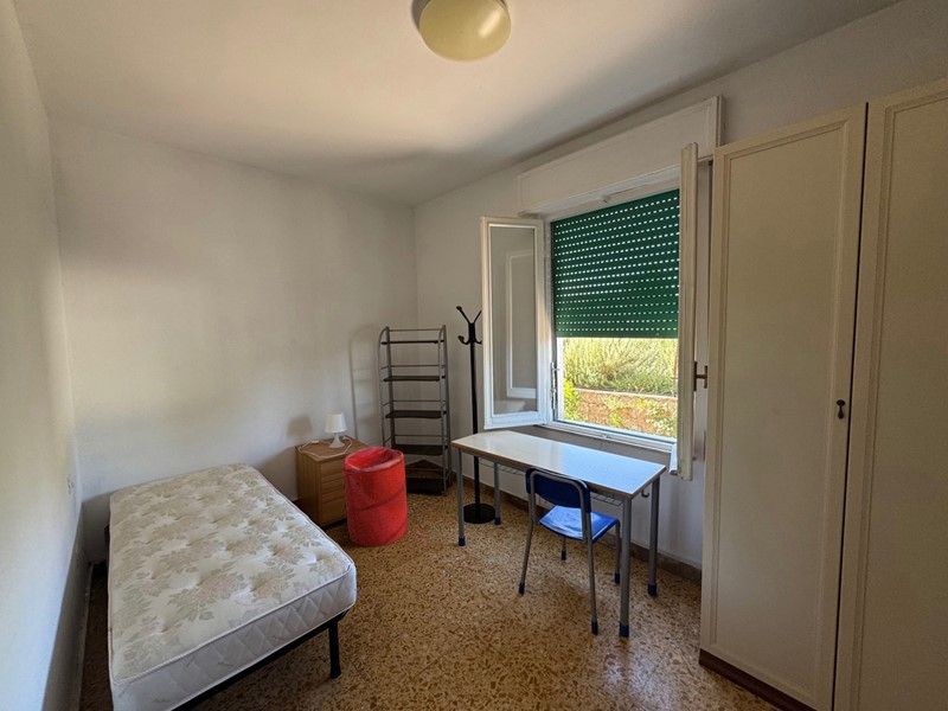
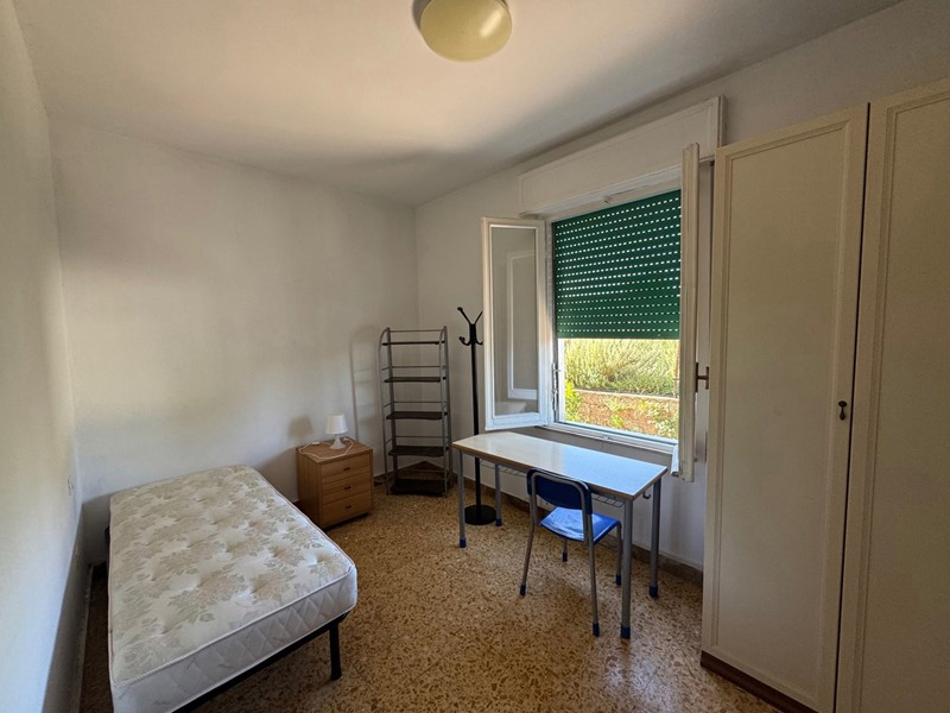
- laundry hamper (376, 493)
